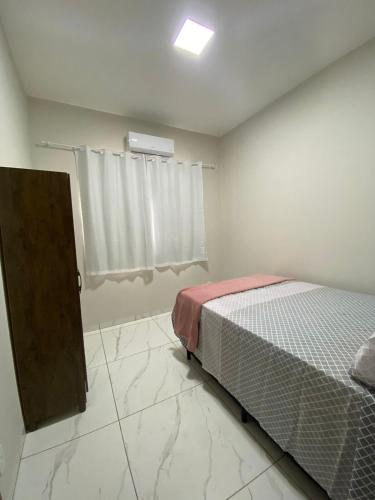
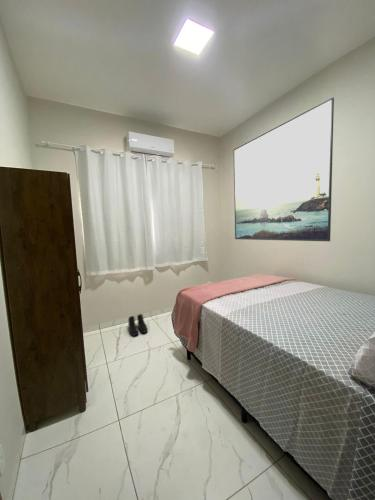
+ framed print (272, 186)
+ boots (138, 323)
